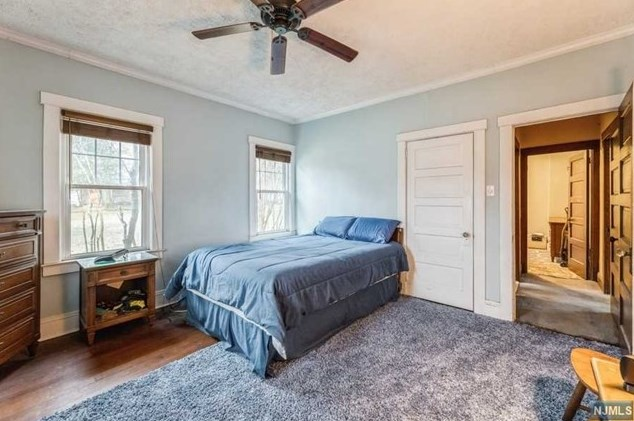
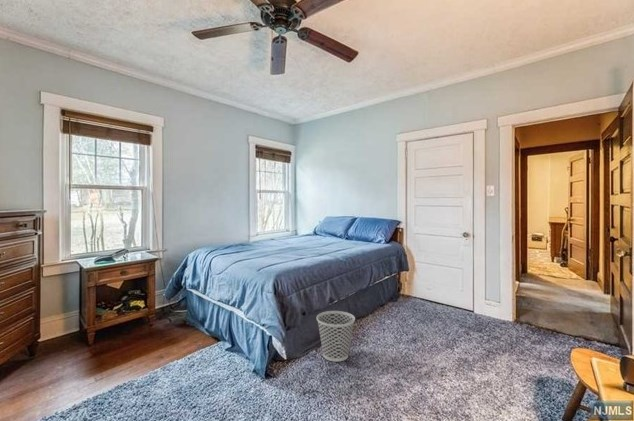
+ wastebasket (335, 336)
